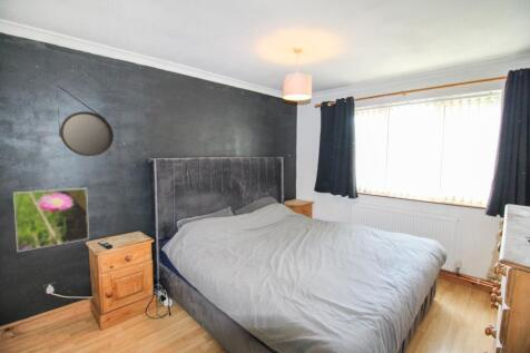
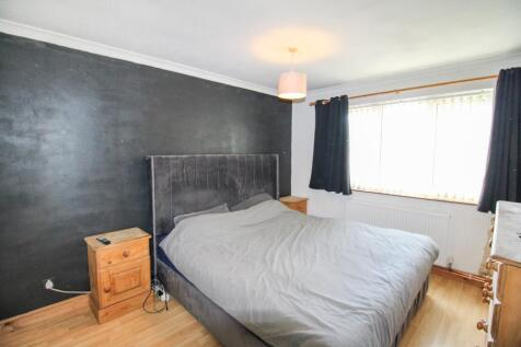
- home mirror (87, 124)
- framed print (53, 217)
